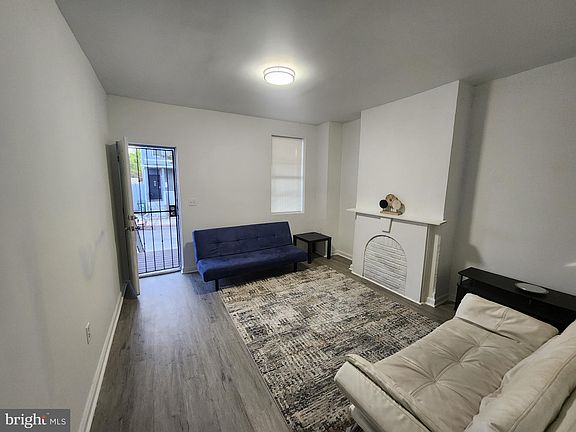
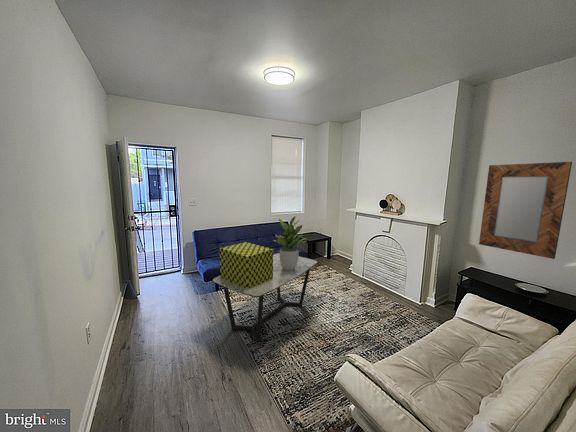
+ home mirror (519, 208)
+ potted plant (287, 242)
+ coffee table (270, 291)
+ decorative box (246, 262)
